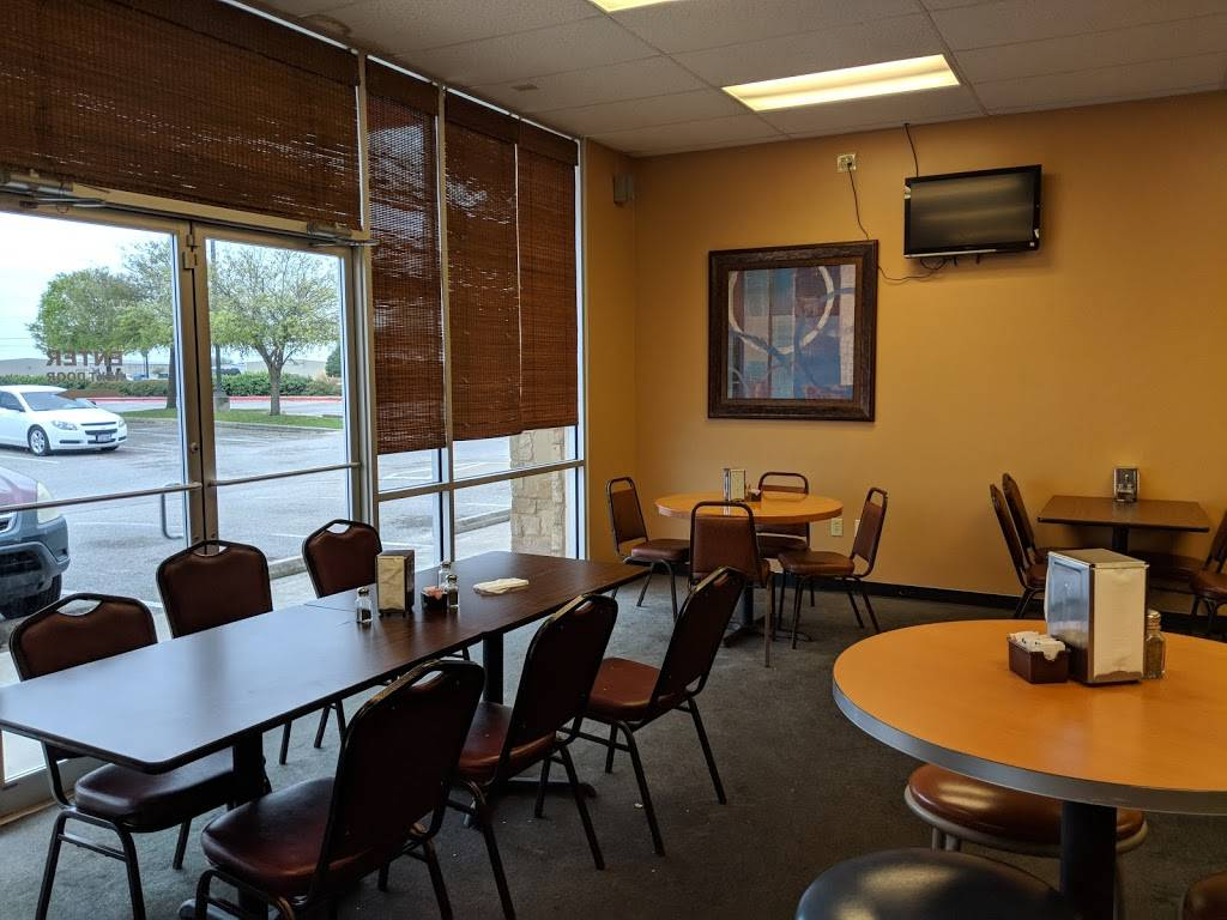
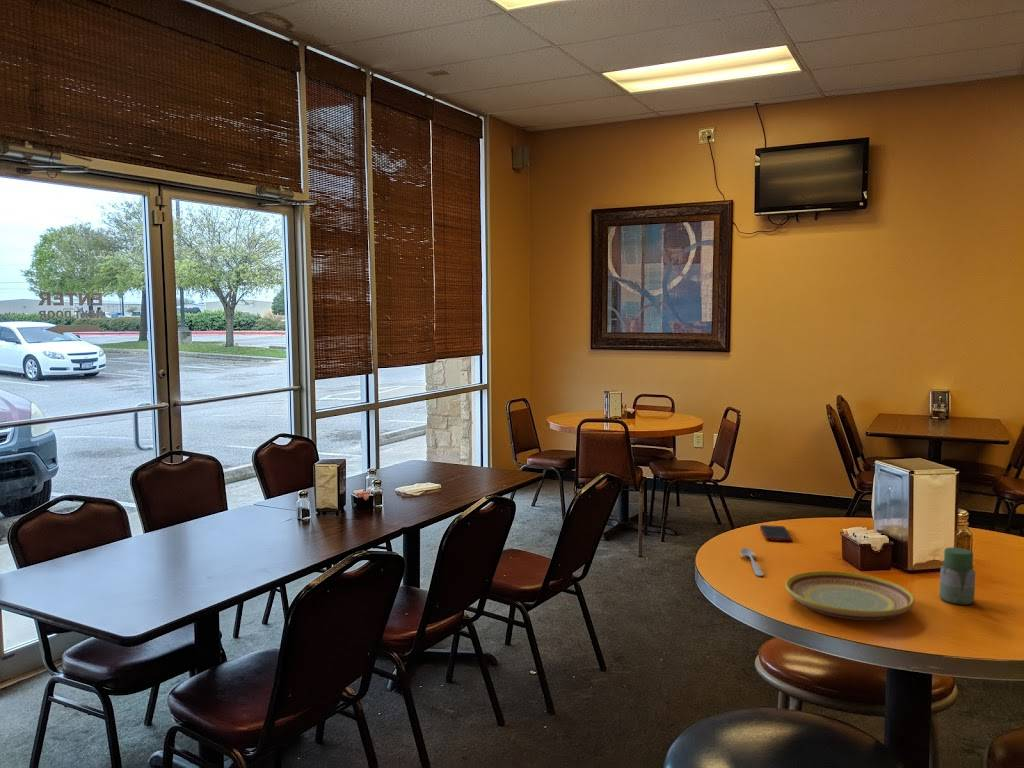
+ spoon (752, 561)
+ cell phone (775, 533)
+ jar (957, 575)
+ plate (847, 597)
